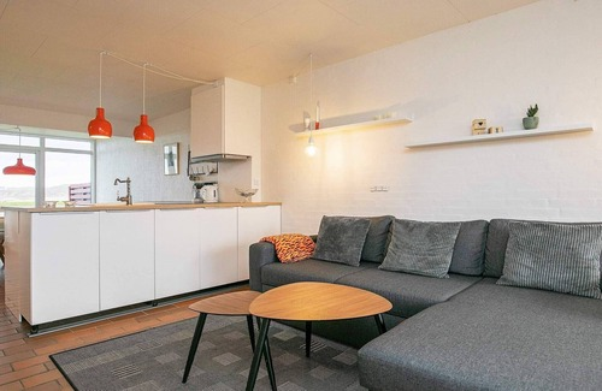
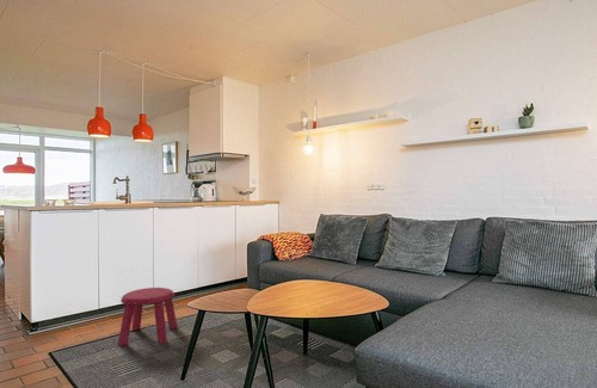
+ stool (141, 313)
